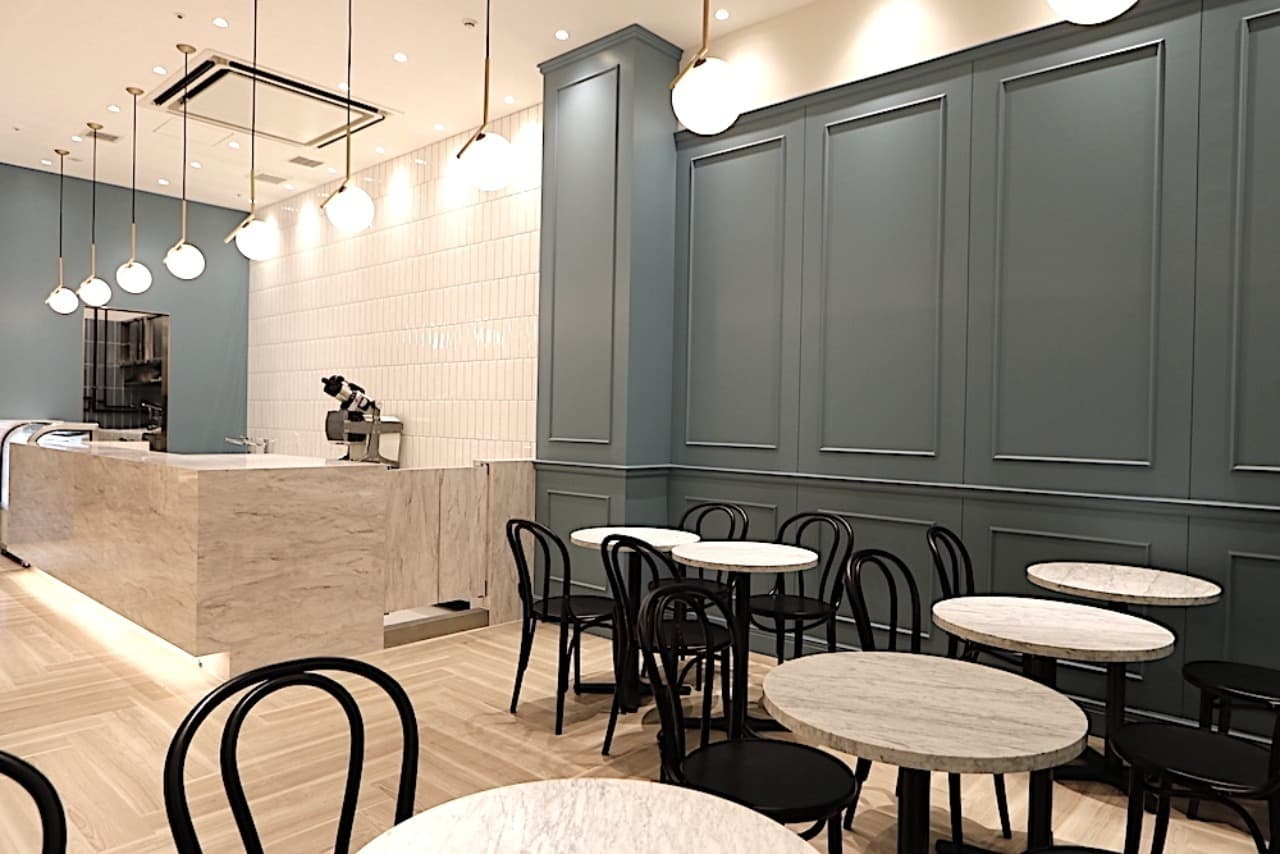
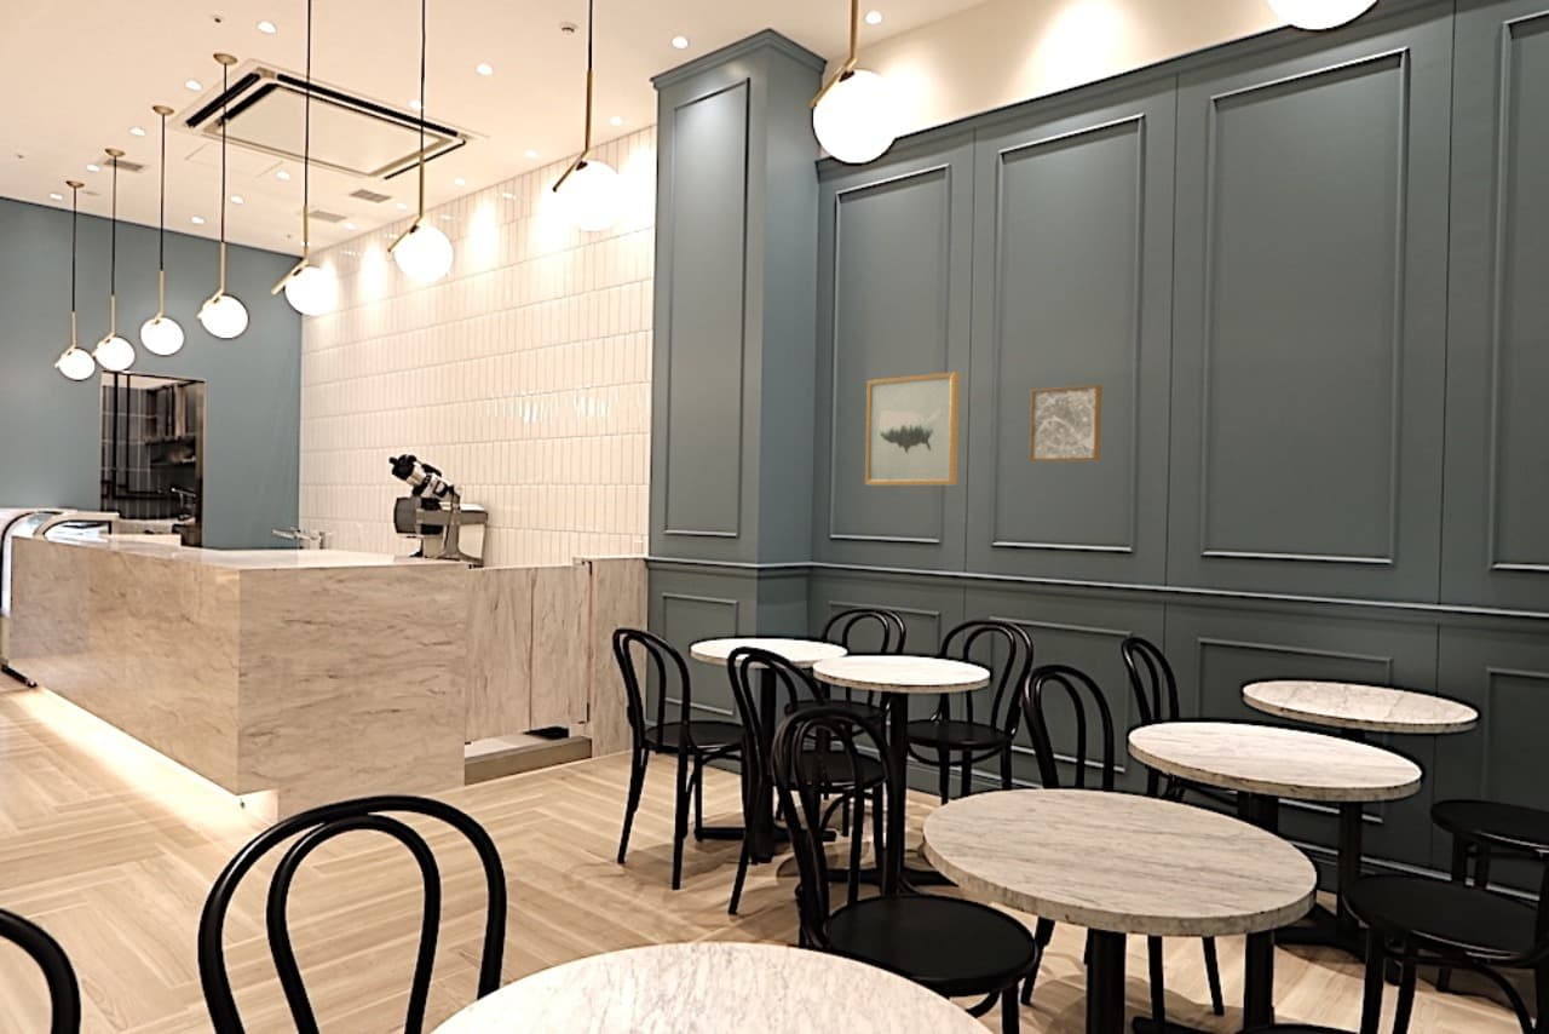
+ wall art (1065, 424)
+ wall art (910, 430)
